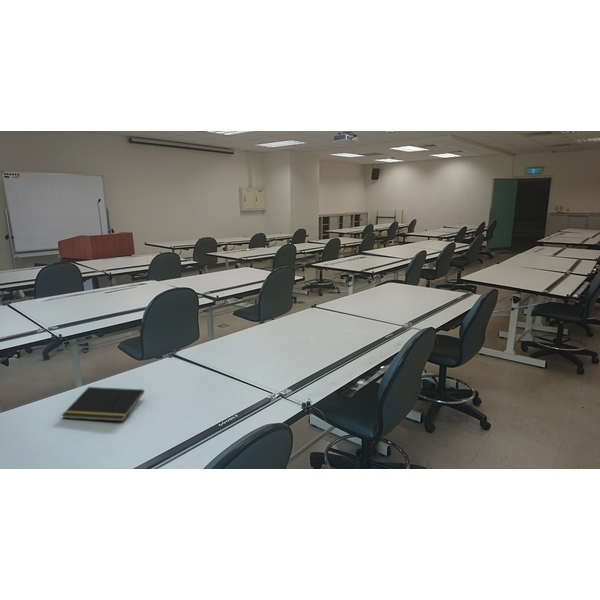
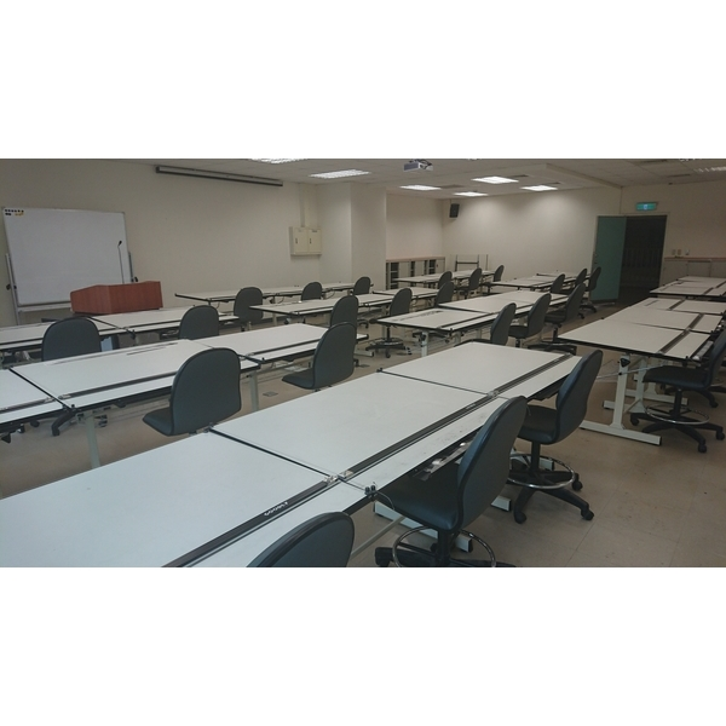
- notepad (104, 403)
